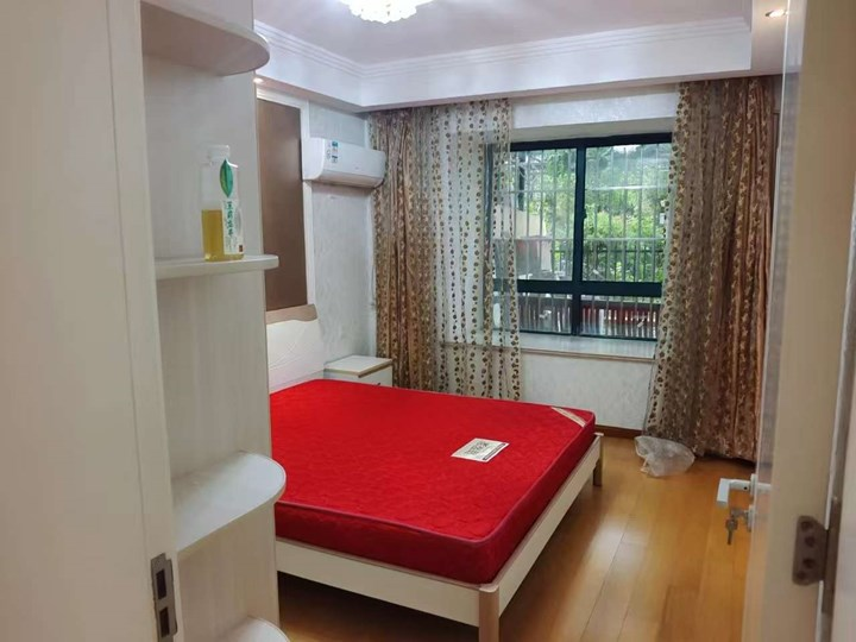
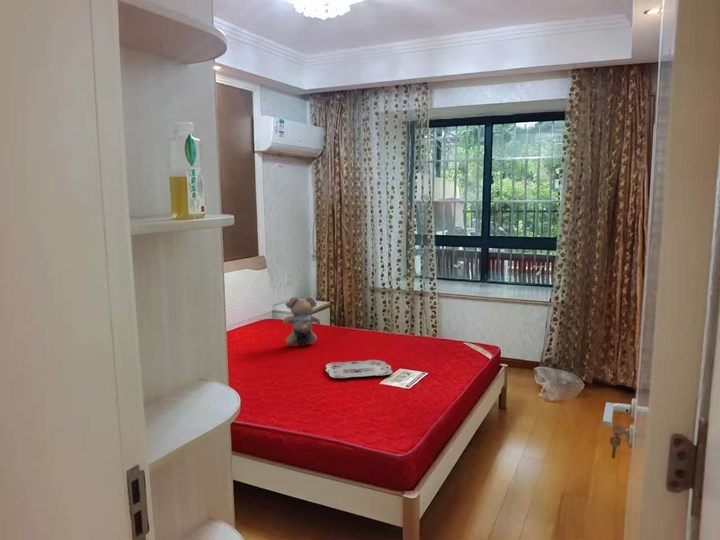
+ serving tray (358, 369)
+ teddy bear (301, 321)
